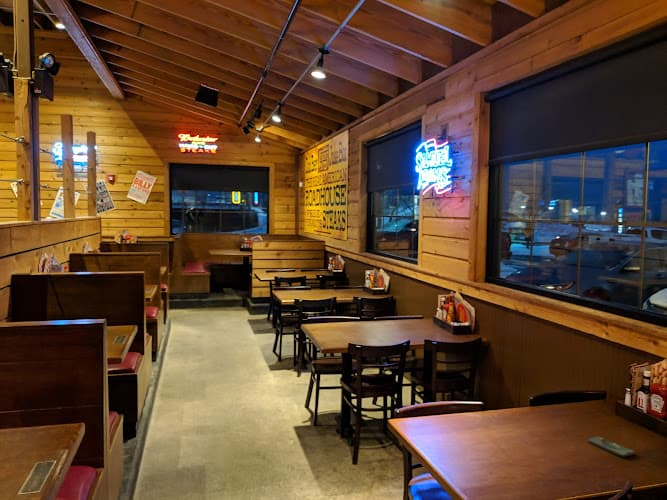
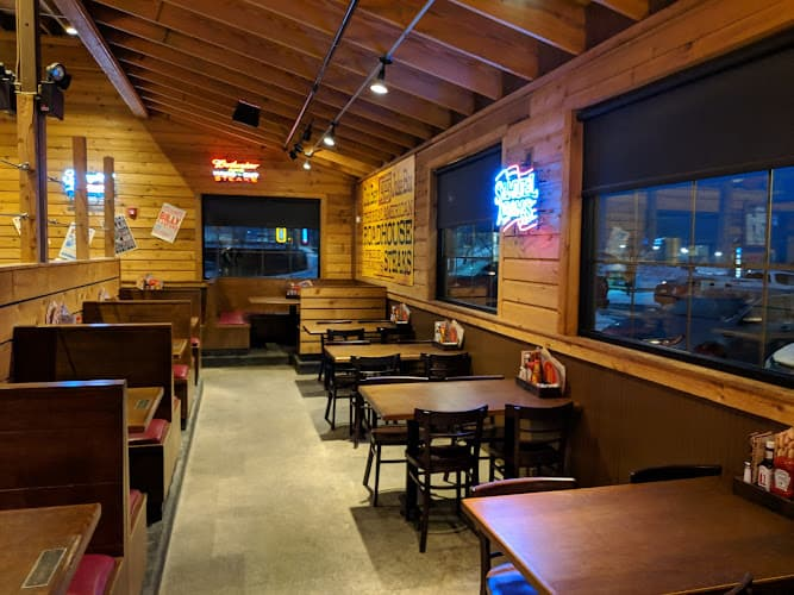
- smartphone (610, 446)
